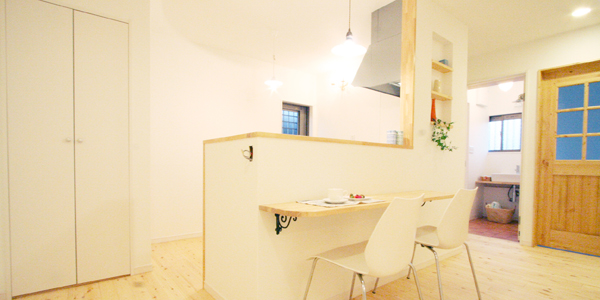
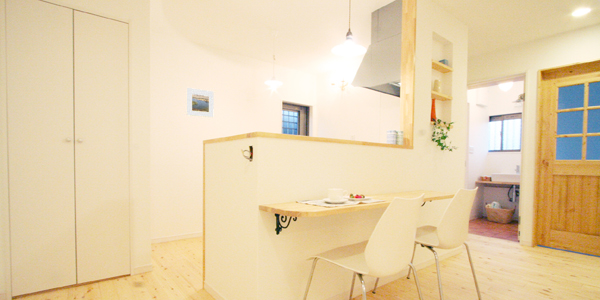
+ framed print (200, 103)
